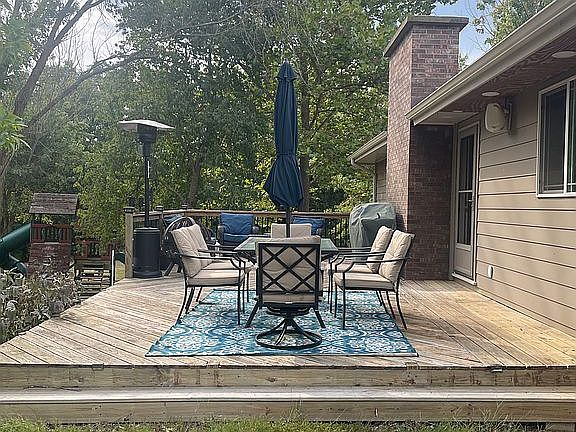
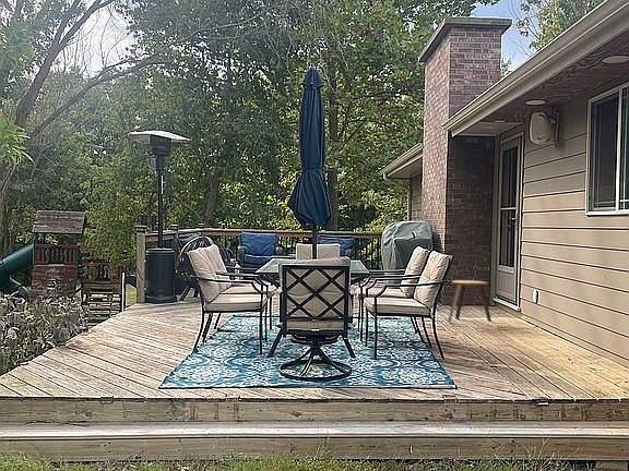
+ stool (462, 299)
